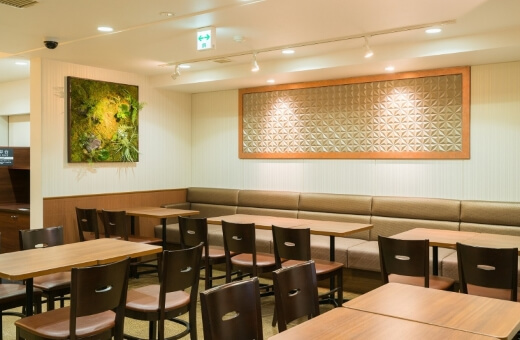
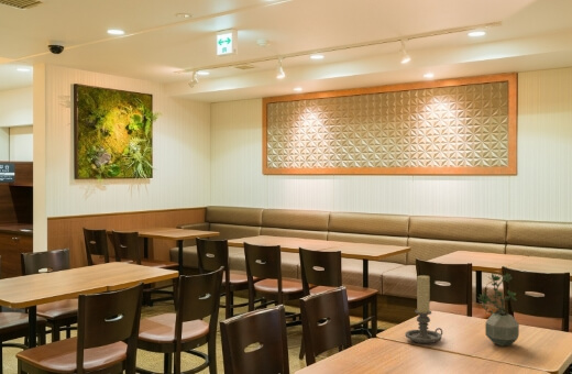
+ candle holder (426, 307)
+ potted plant (497, 307)
